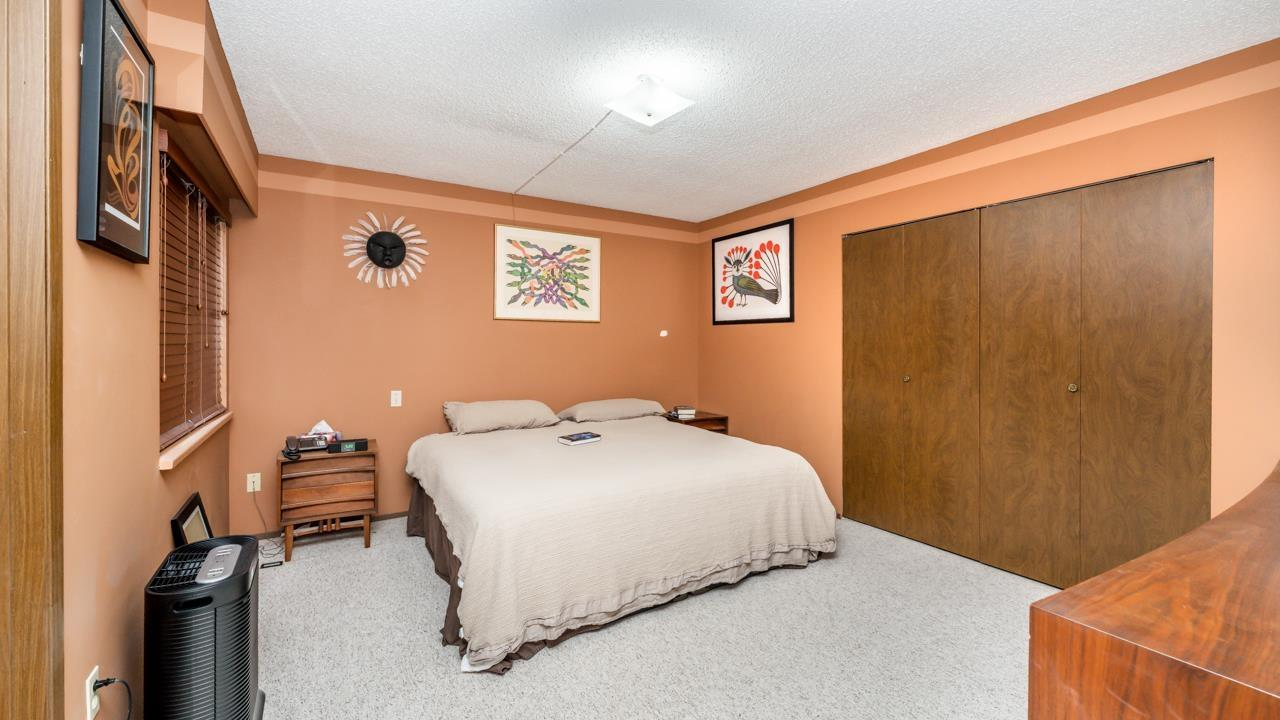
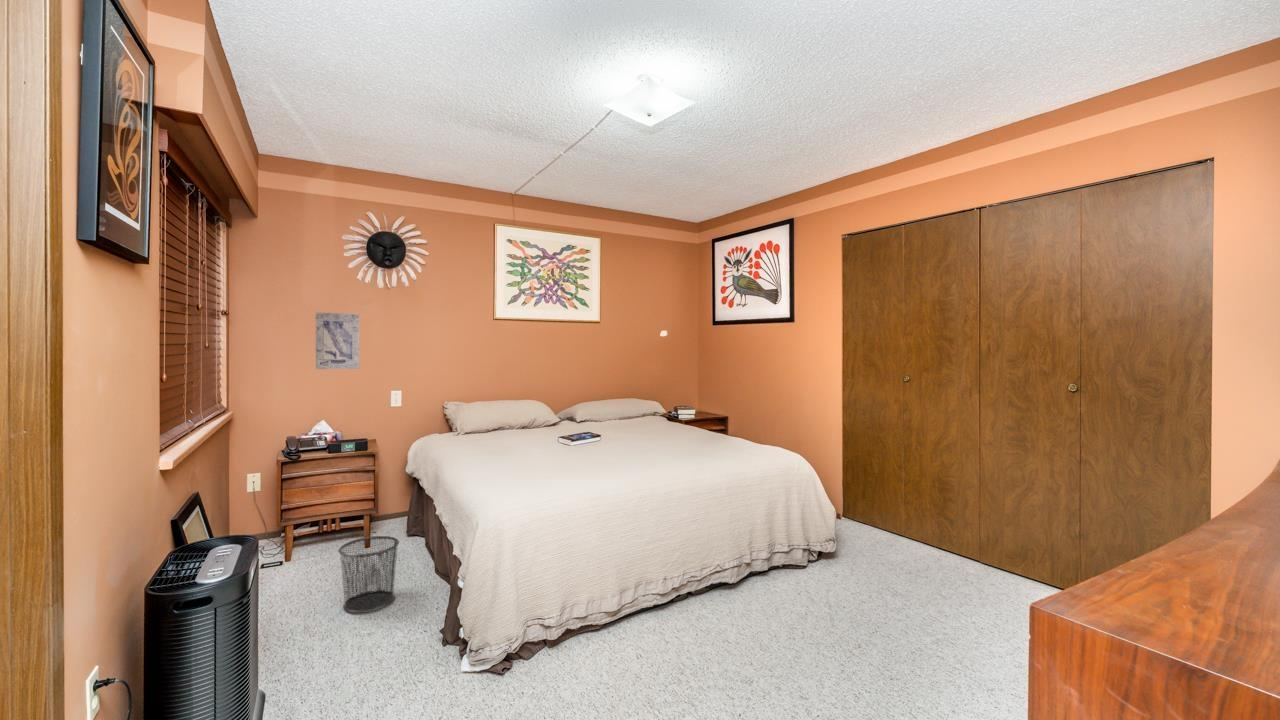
+ waste bin (369, 573)
+ wall art (337, 341)
